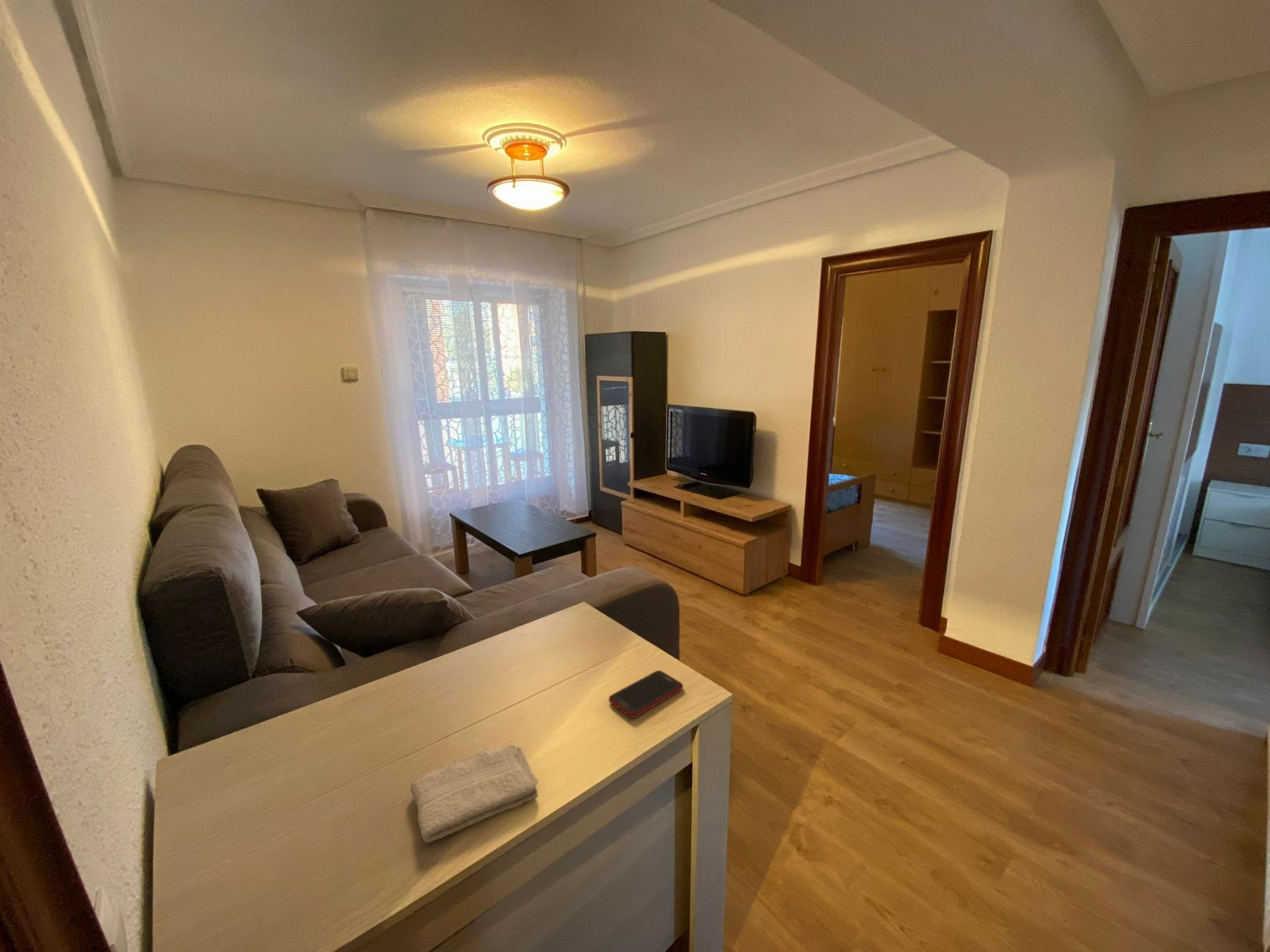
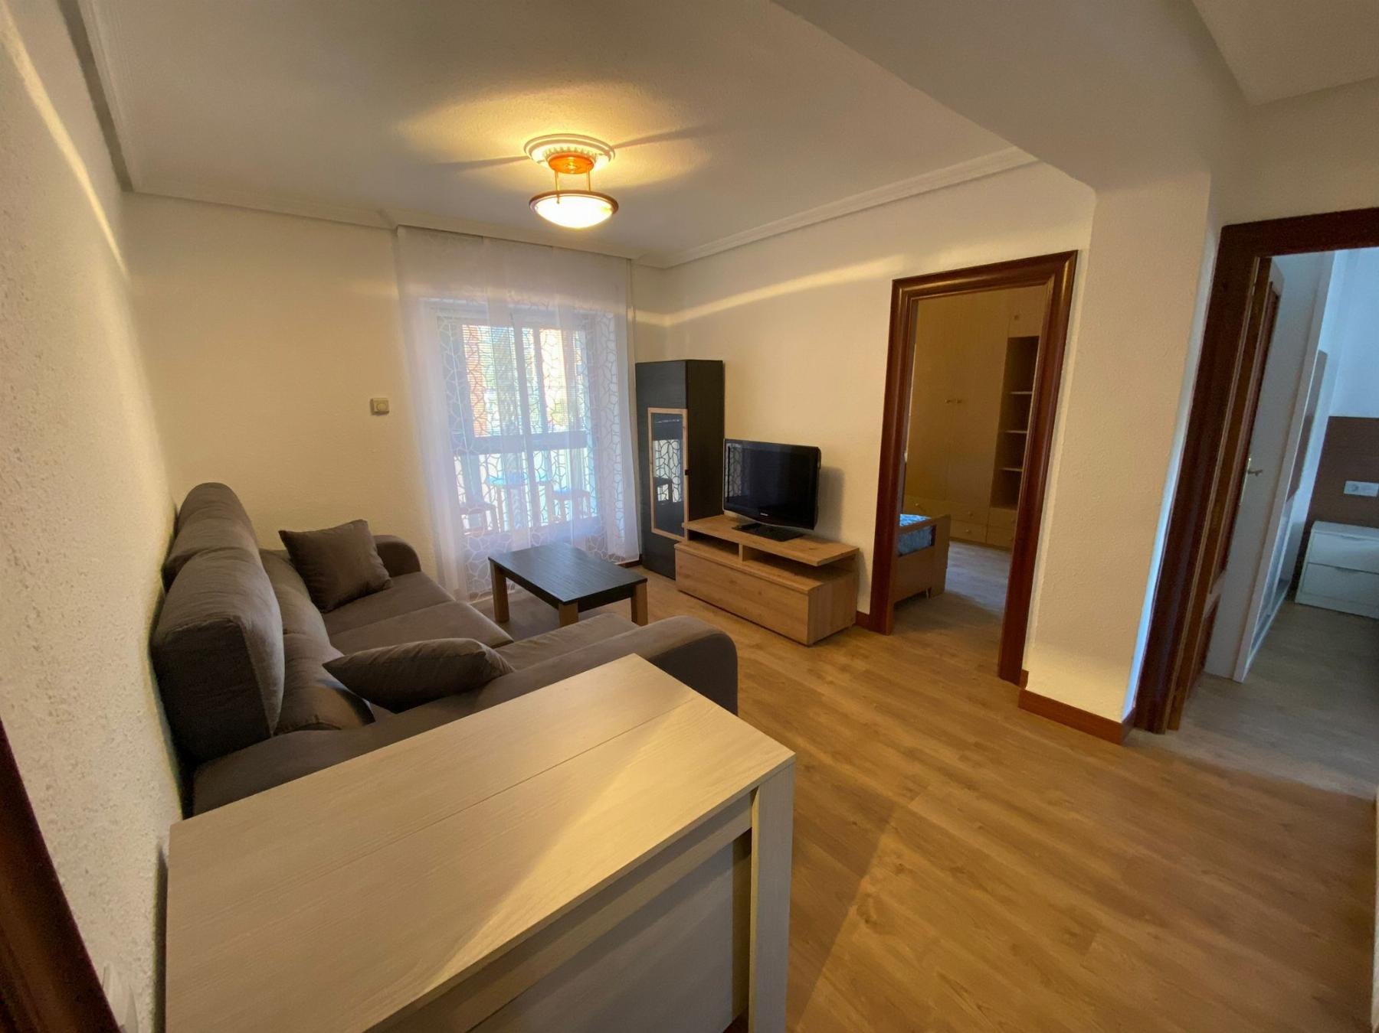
- washcloth (476, 787)
- cell phone (646, 692)
